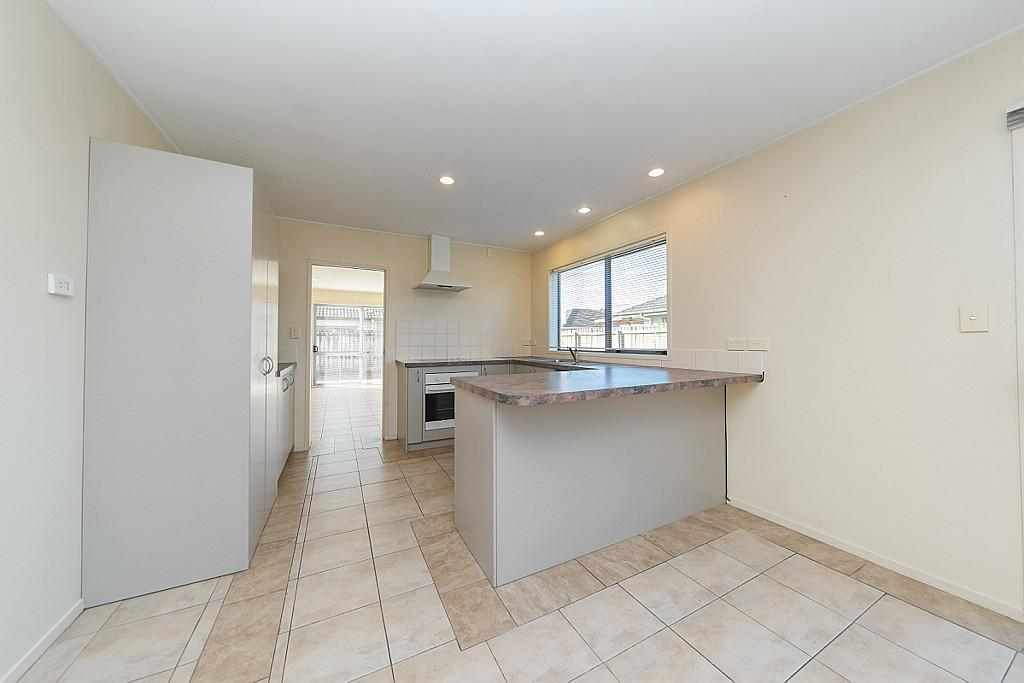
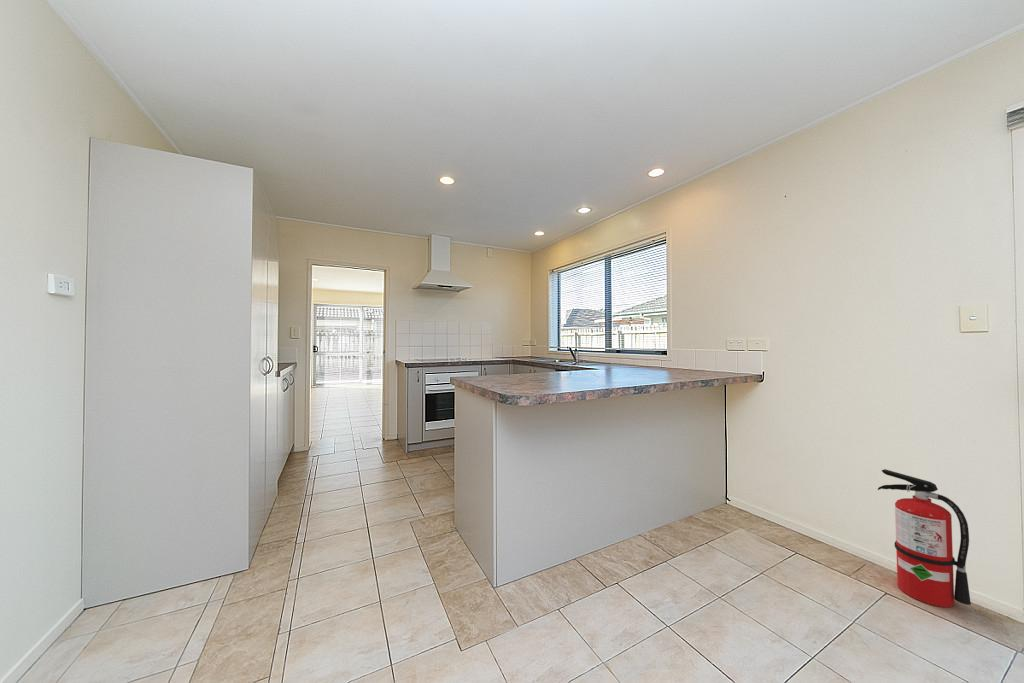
+ fire extinguisher (919, 536)
